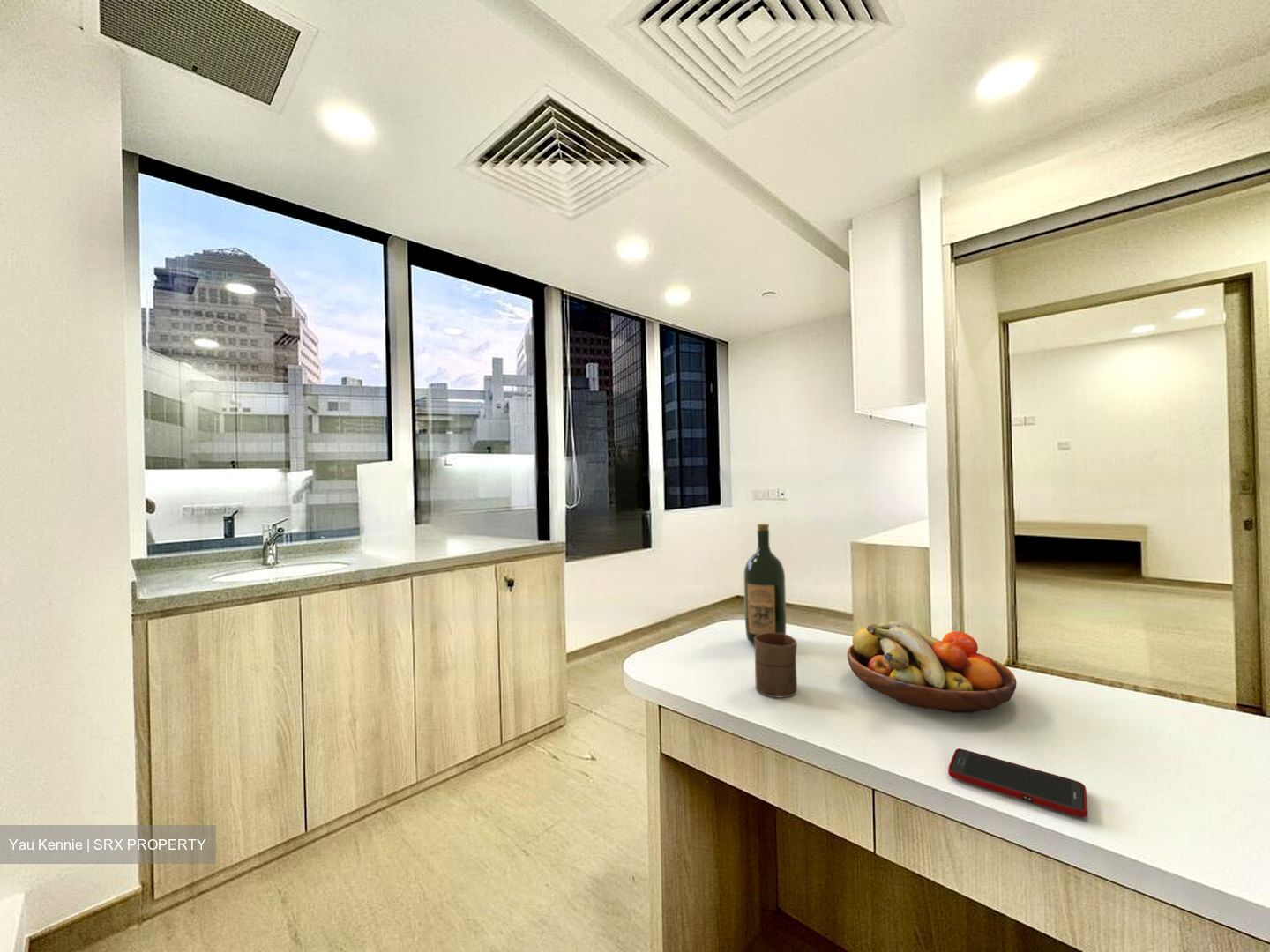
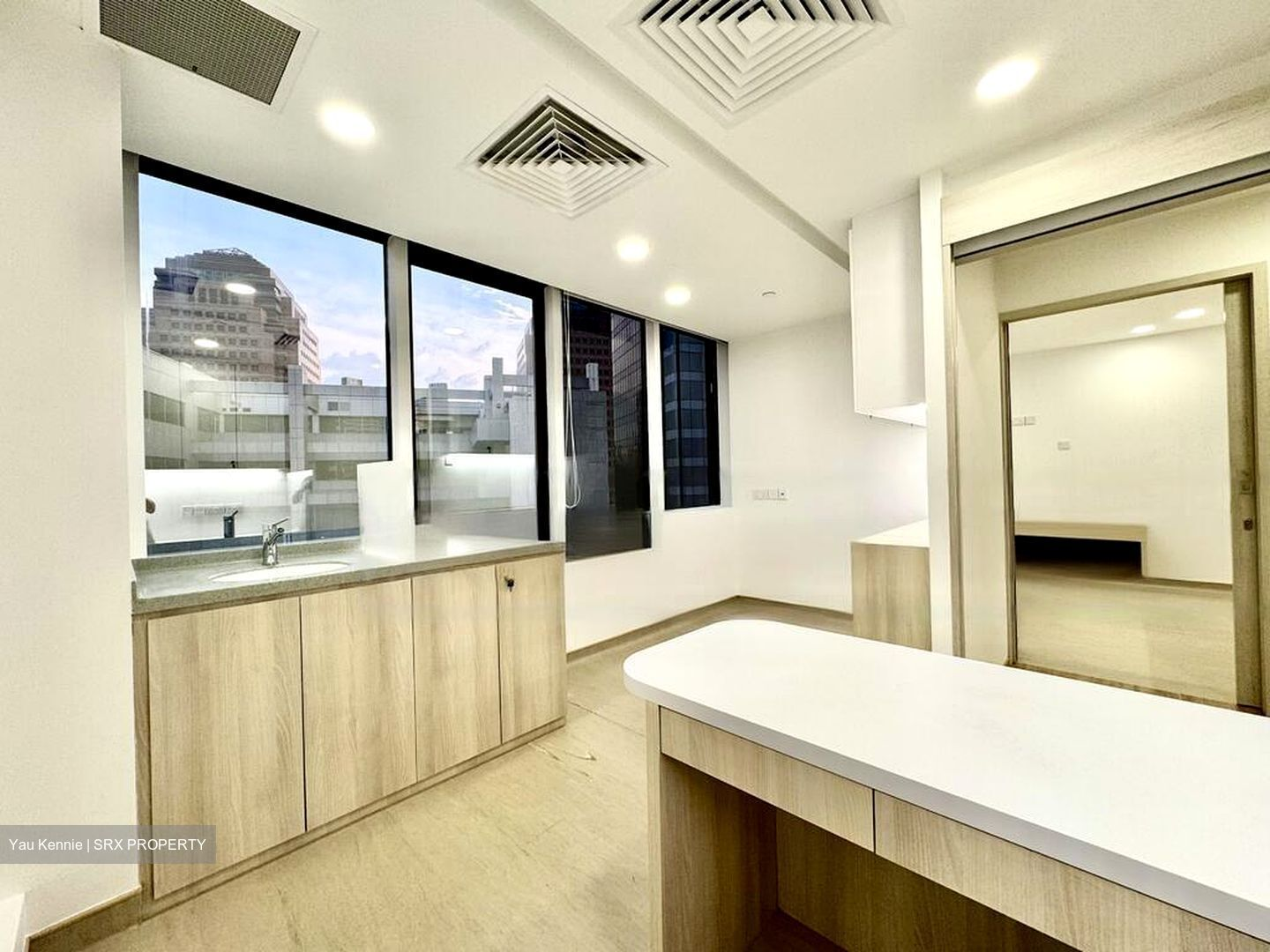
- cup (776, 663)
- fruit bowl (925, 656)
- wine bottle (764, 584)
- cell phone (1014, 780)
